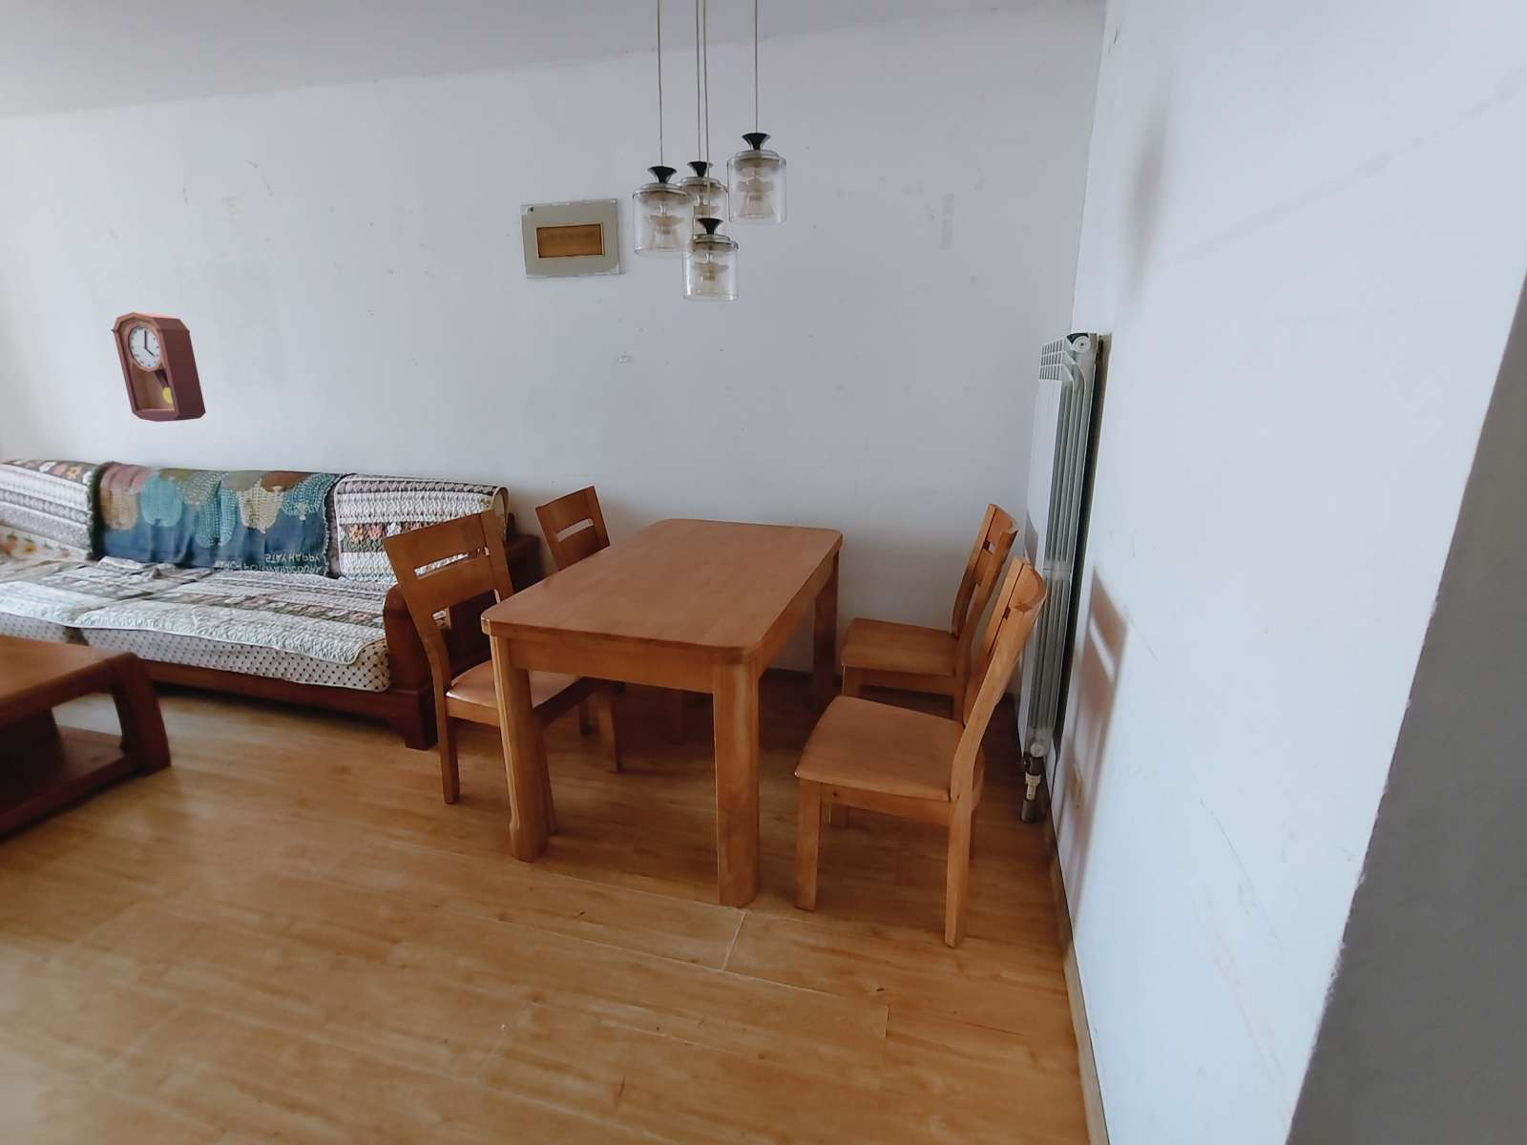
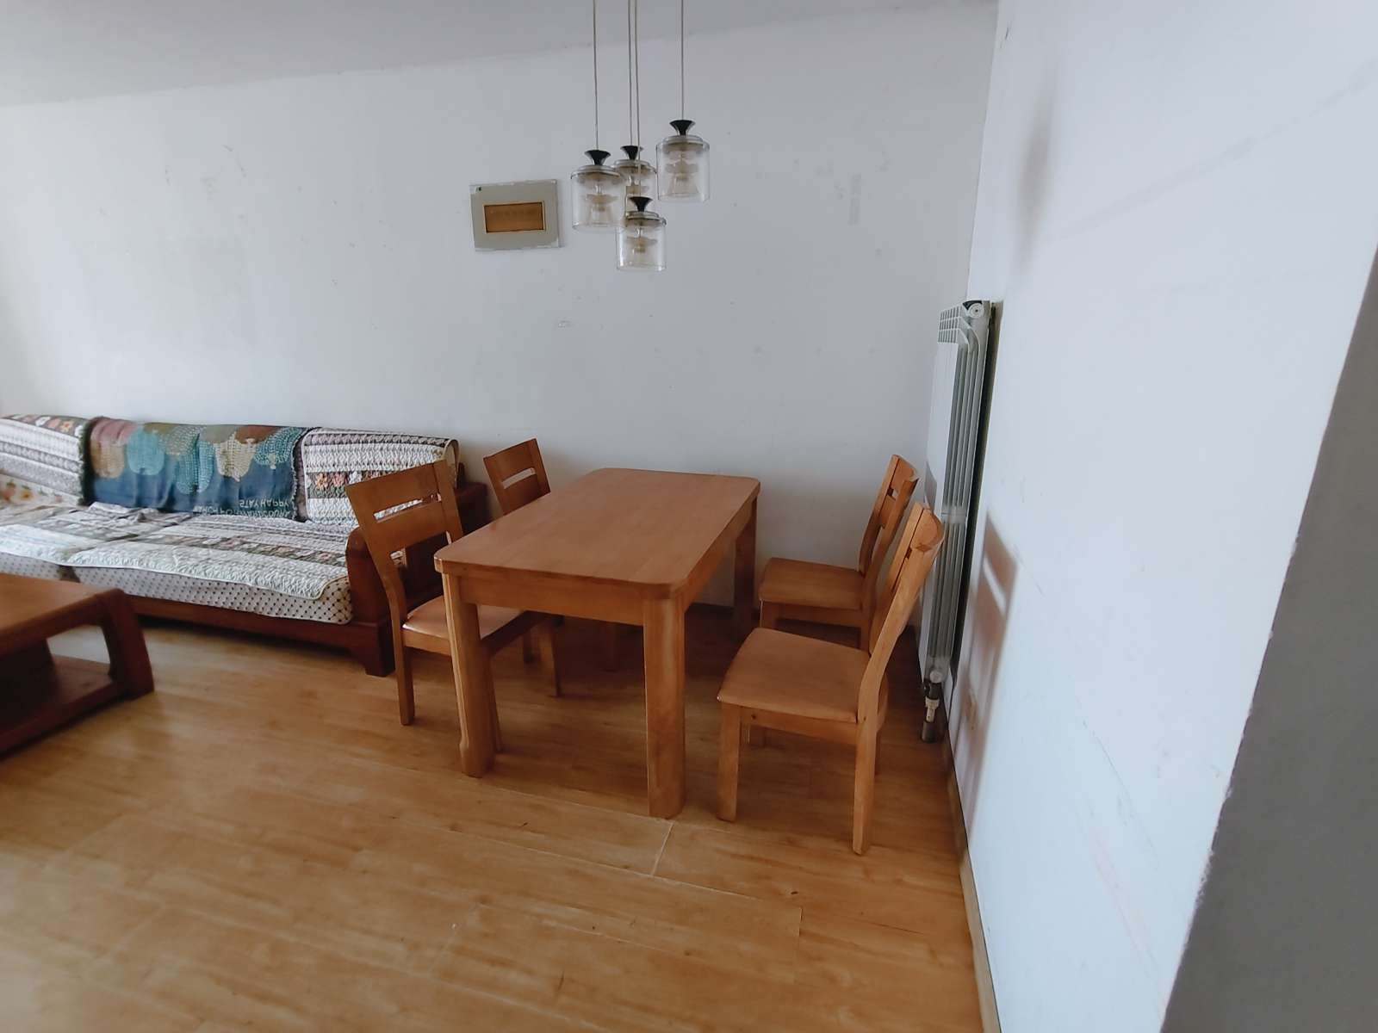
- pendulum clock (159, 367)
